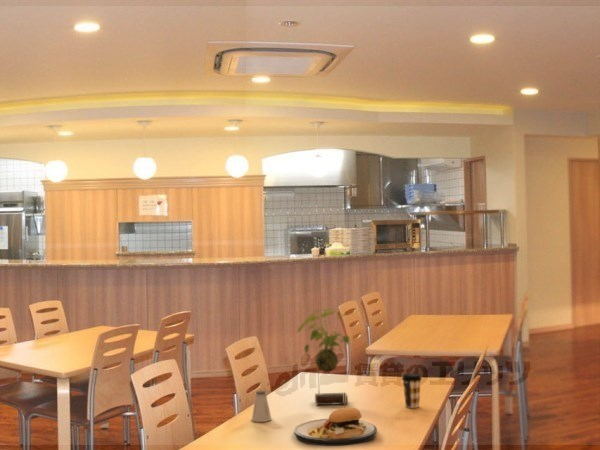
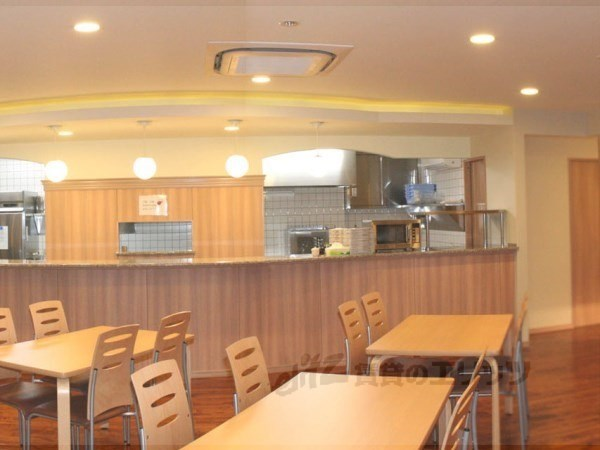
- plate (334, 413)
- saltshaker (261, 405)
- plant (326, 351)
- coffee cup (412, 390)
